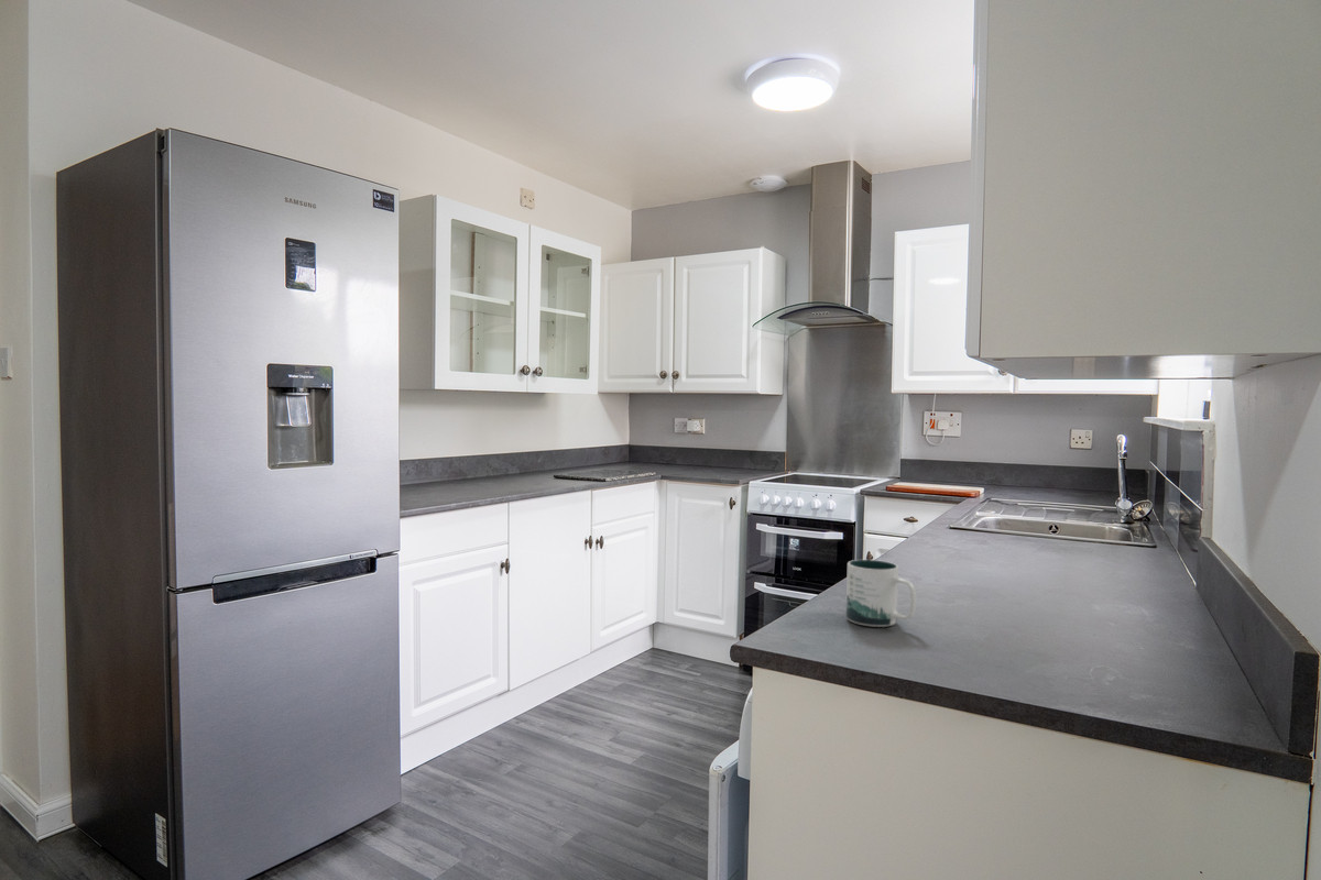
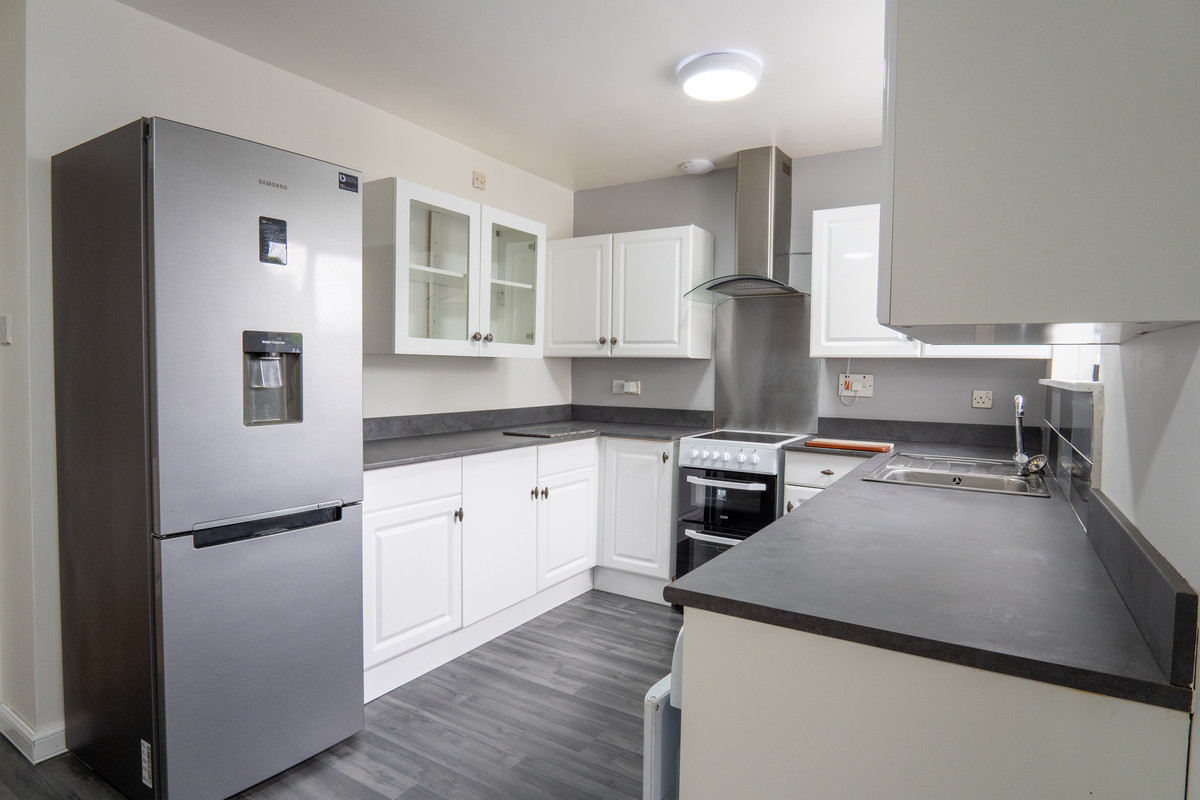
- mug (882, 594)
